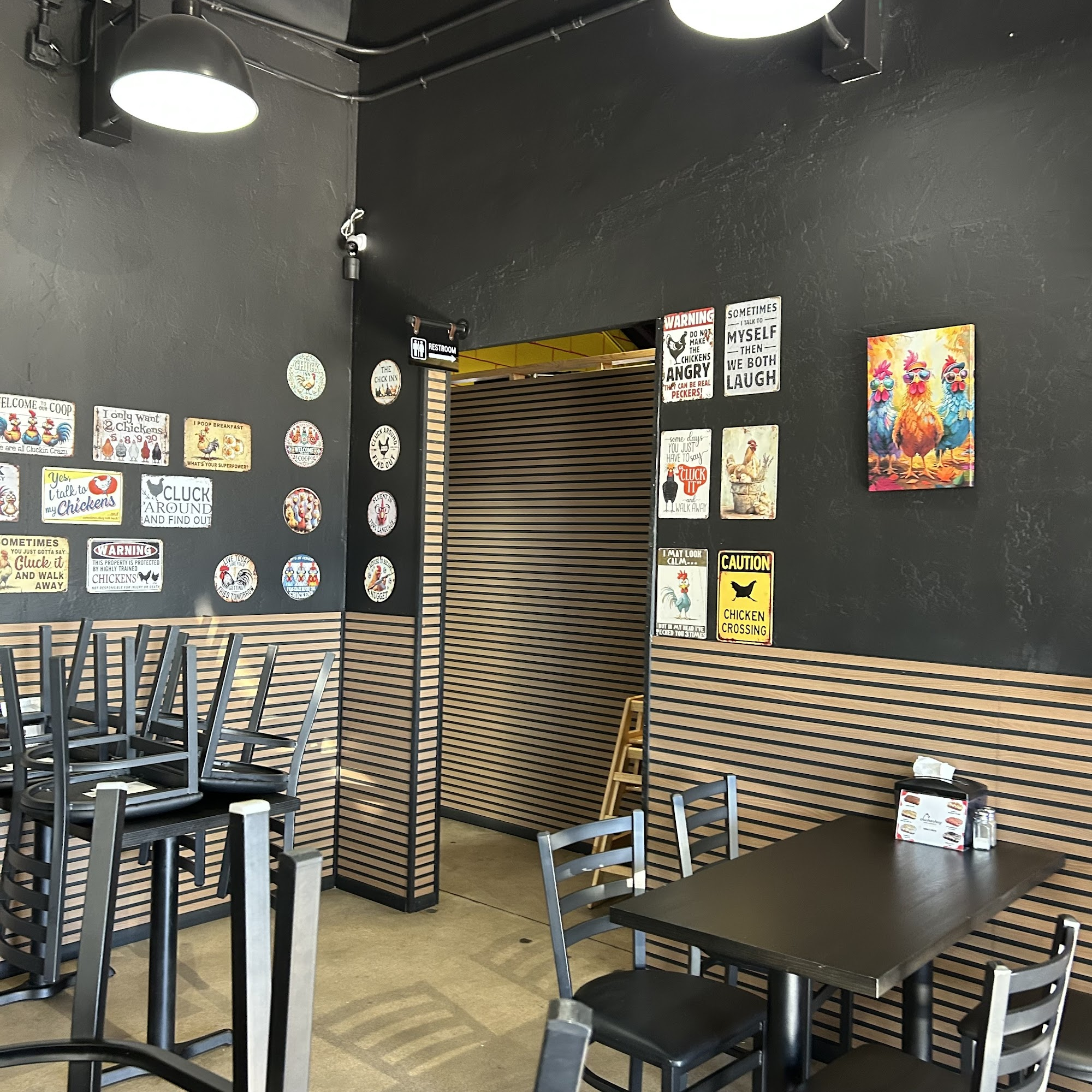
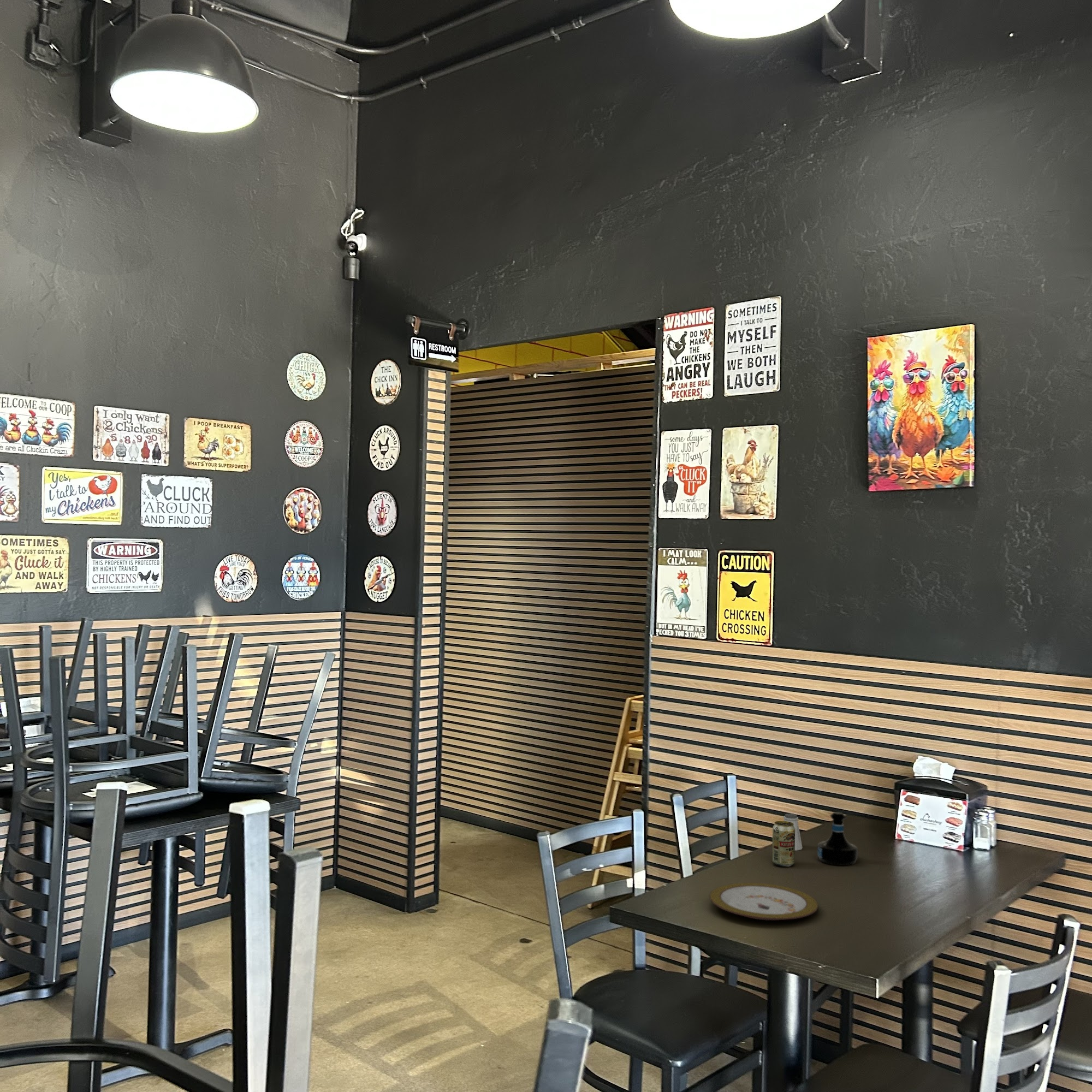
+ saltshaker (795, 831)
+ tequila bottle (838, 836)
+ plate (763, 904)
+ beverage can (784, 844)
